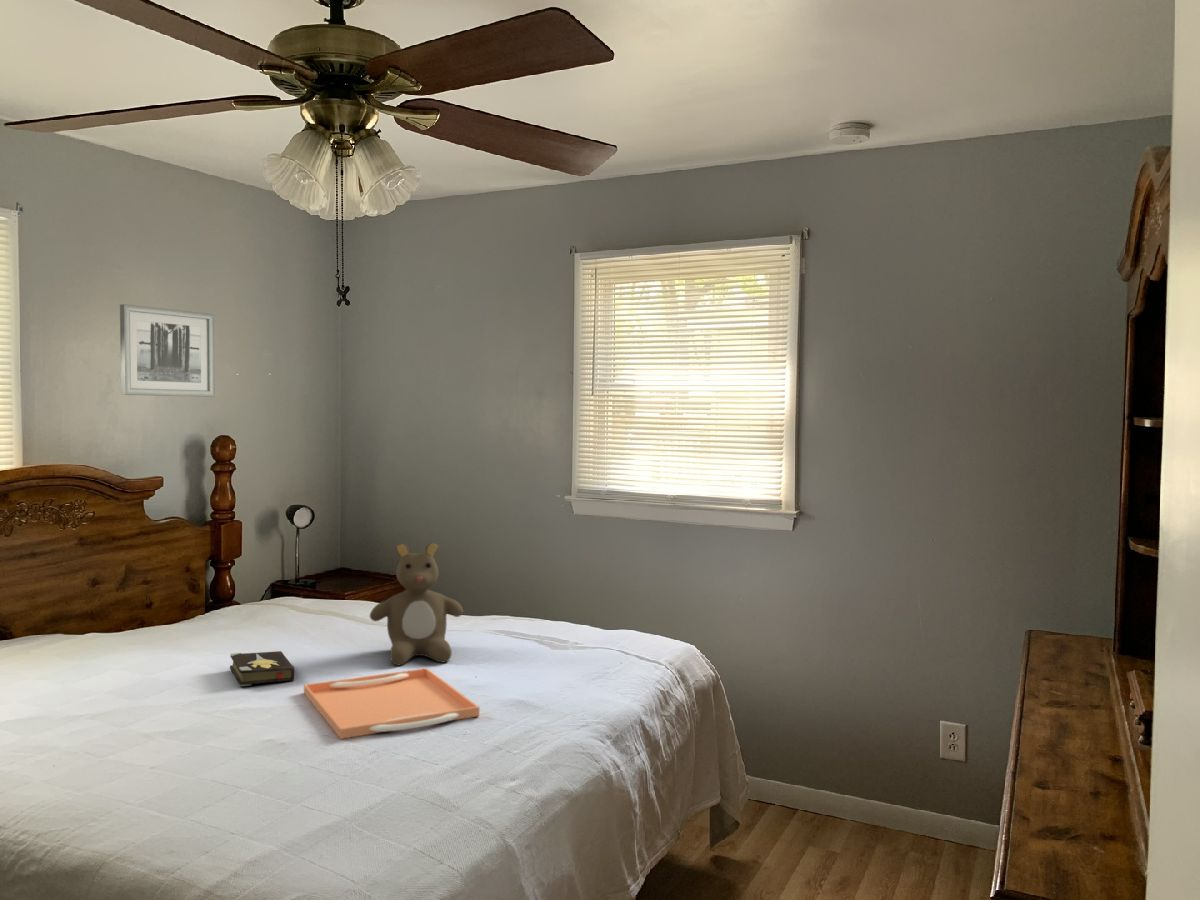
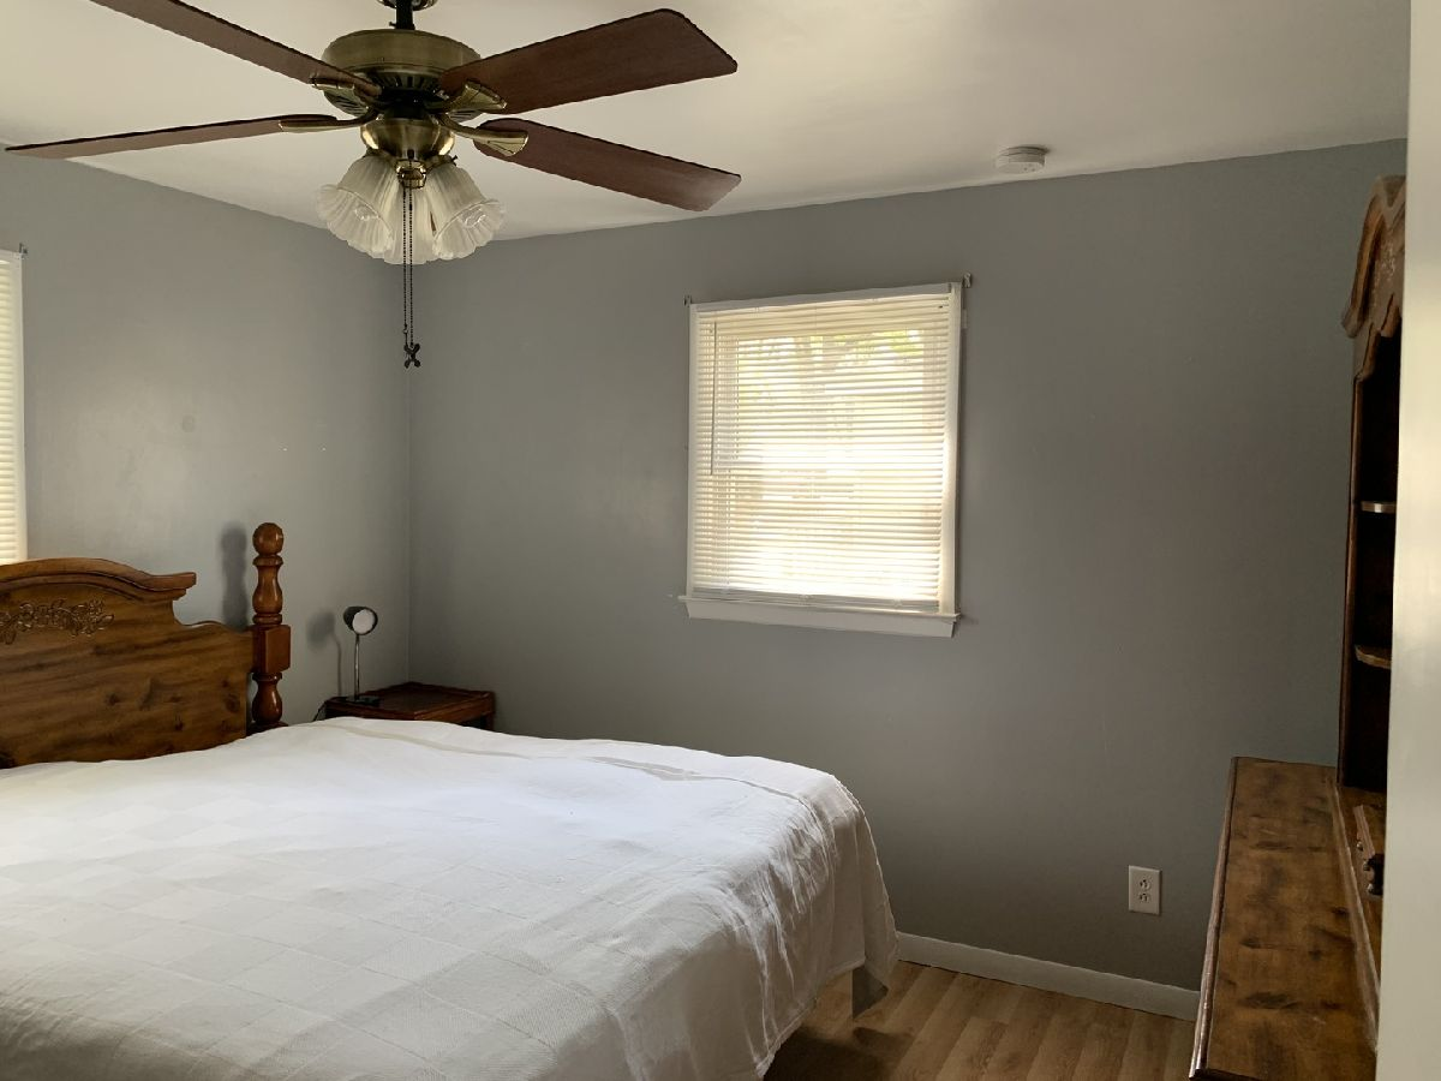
- hardback book (261, 666)
- teddy bear (418, 601)
- wall art (169, 352)
- serving tray (388, 699)
